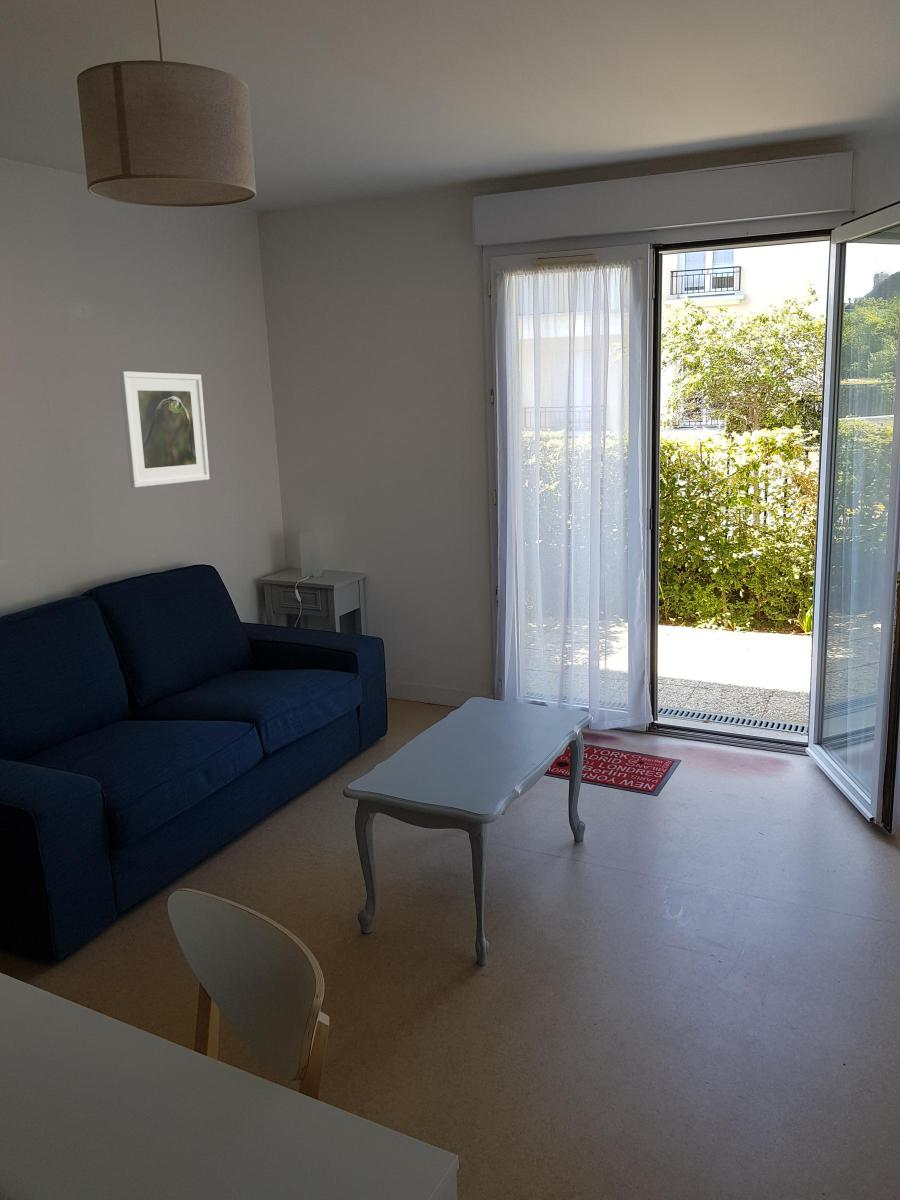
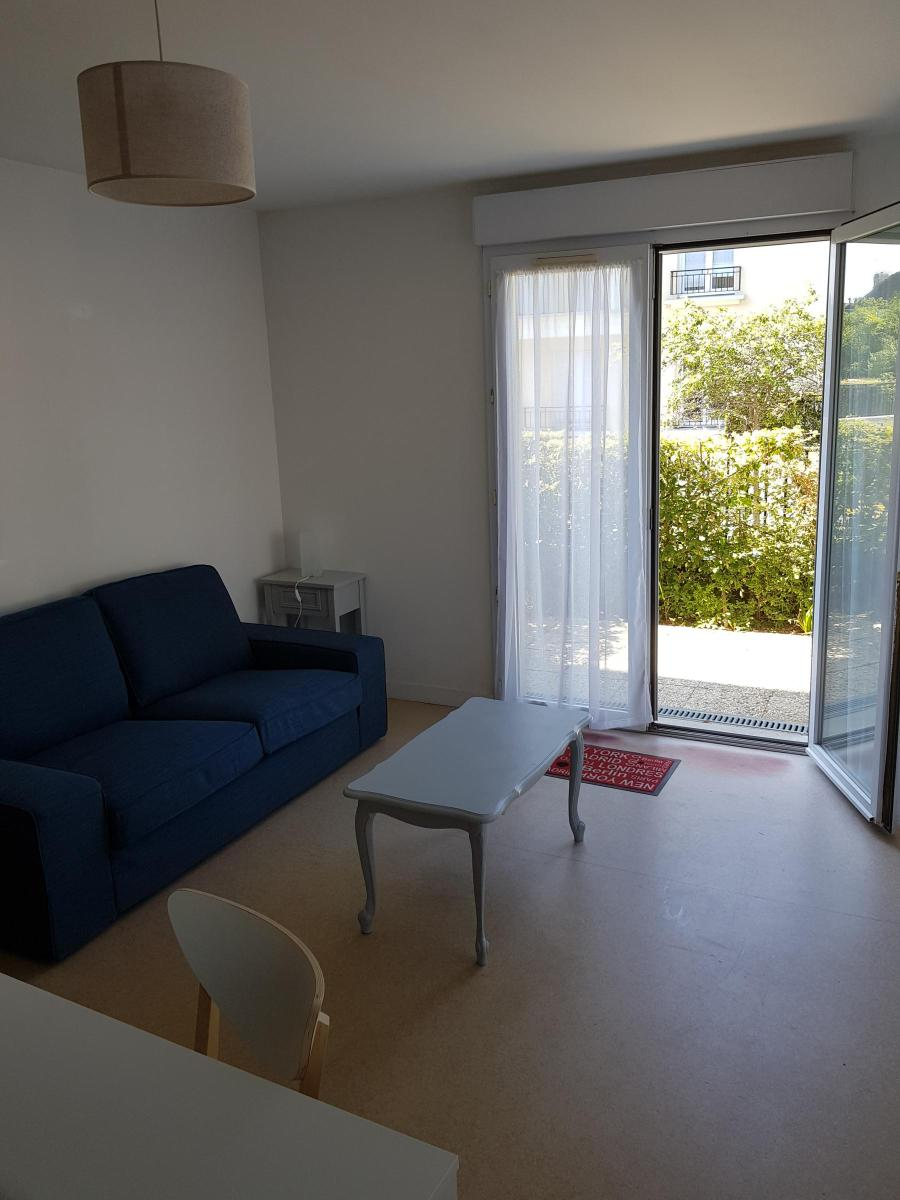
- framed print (167, 428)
